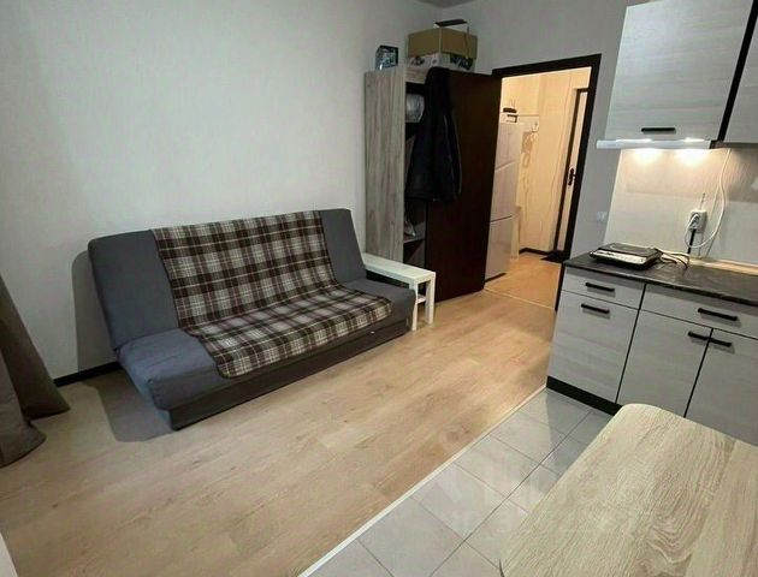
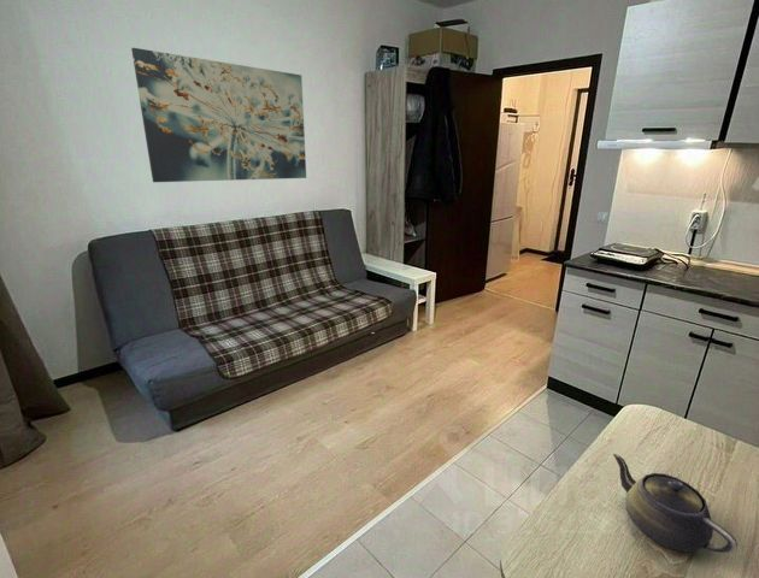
+ wall art (233, 124)
+ teapot (665, 502)
